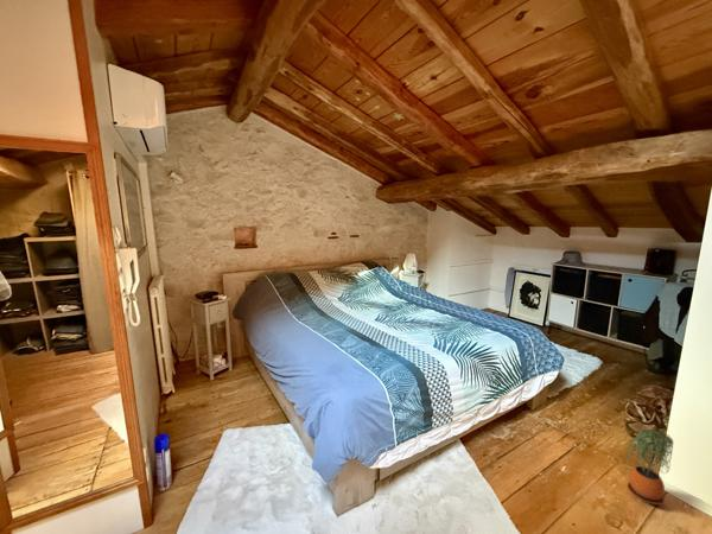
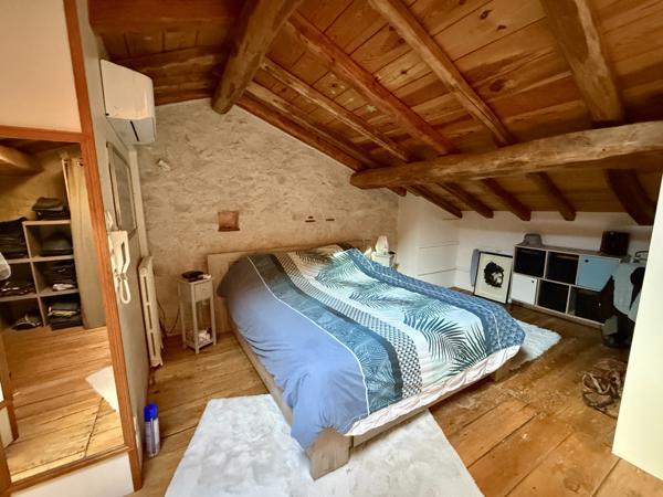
- potted plant (647, 463)
